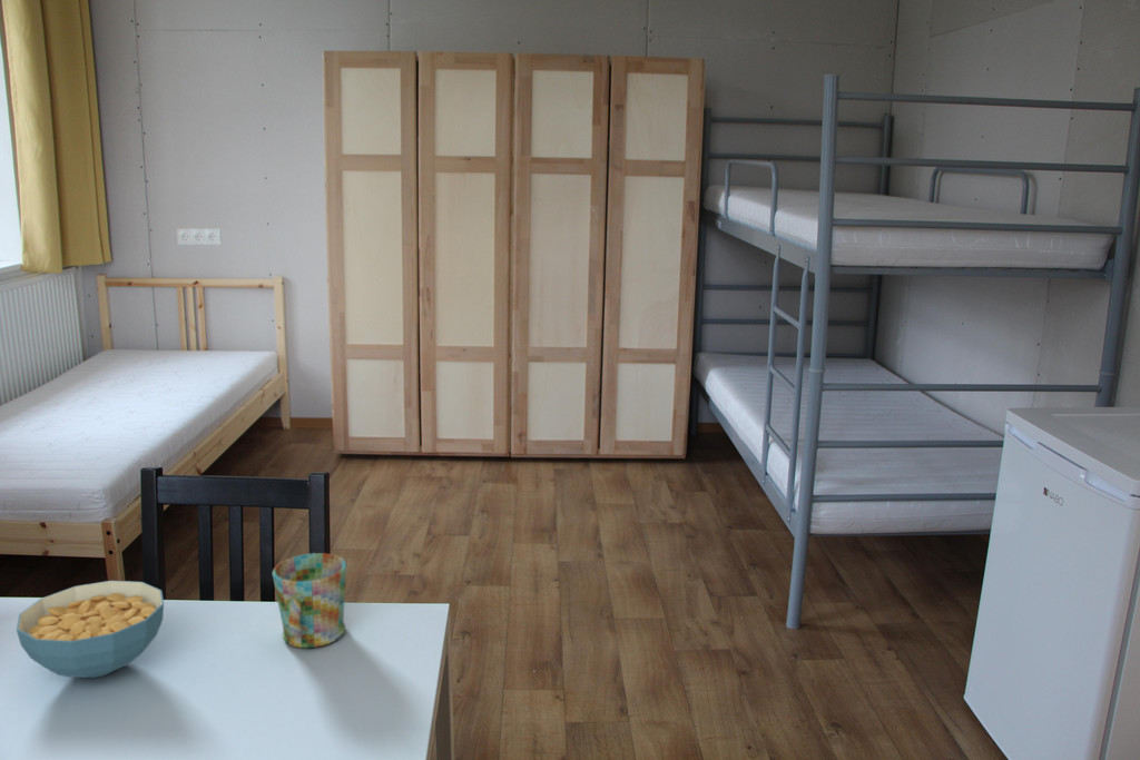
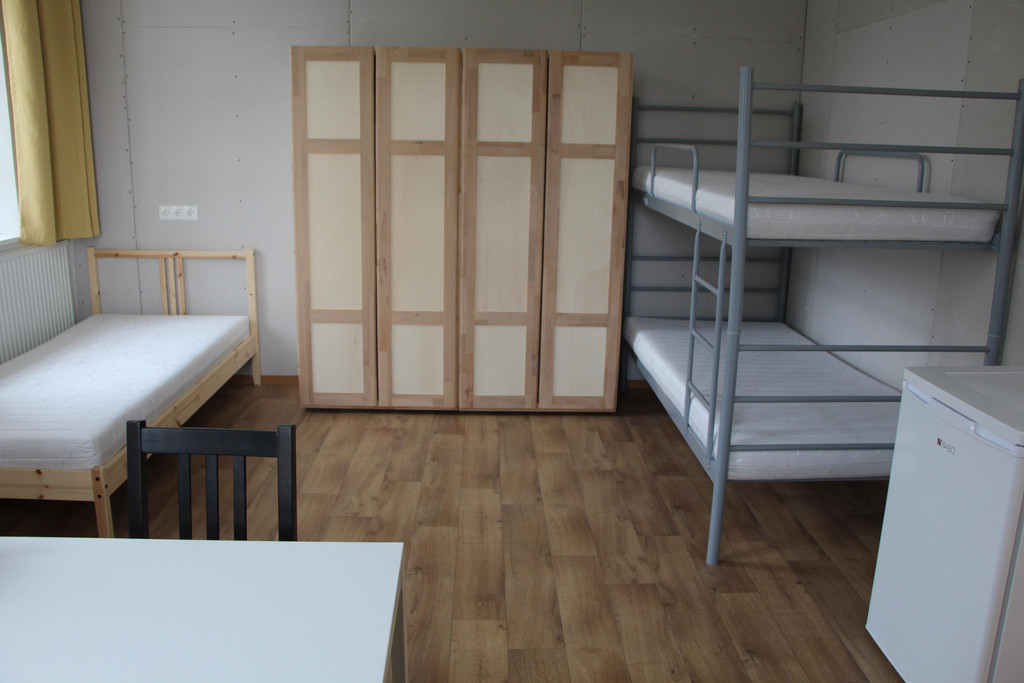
- cereal bowl (95, 638)
- mug (307, 604)
